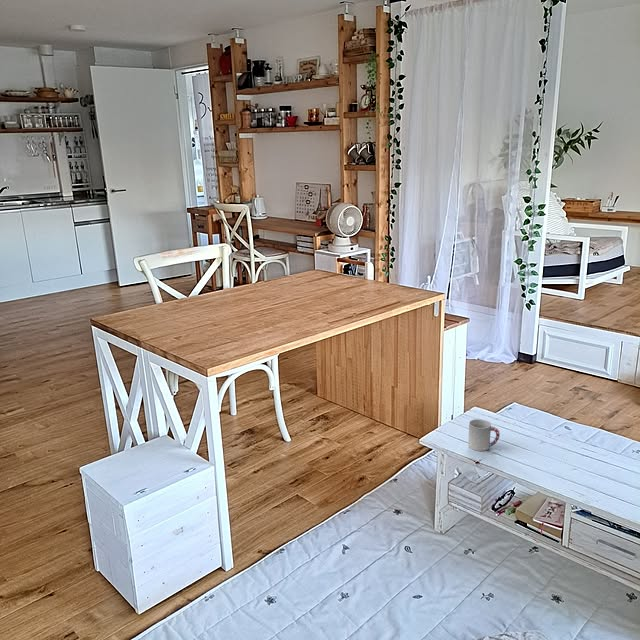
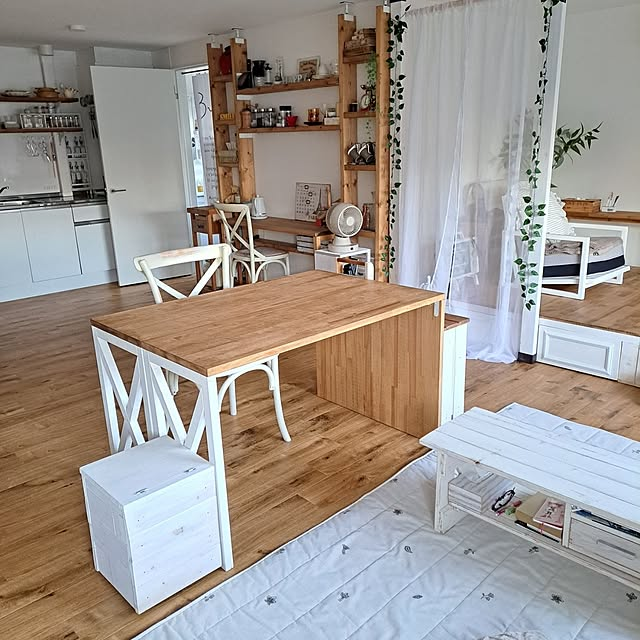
- cup (484, 435)
